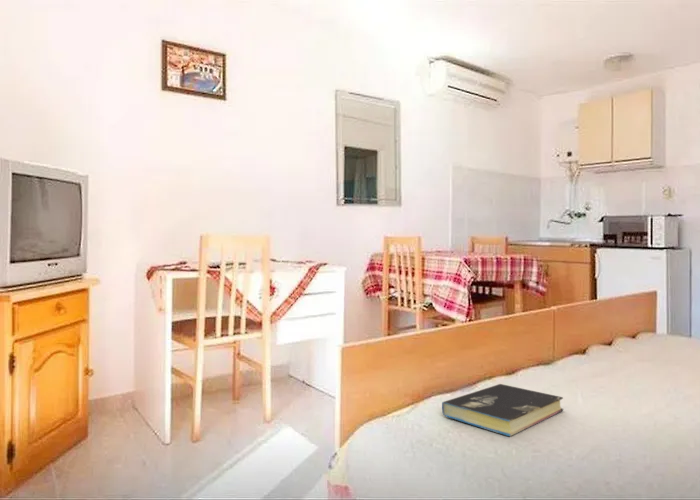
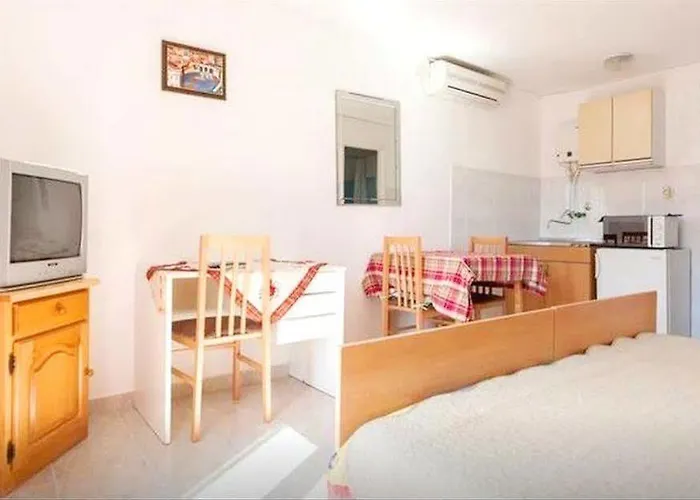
- book (503, 405)
